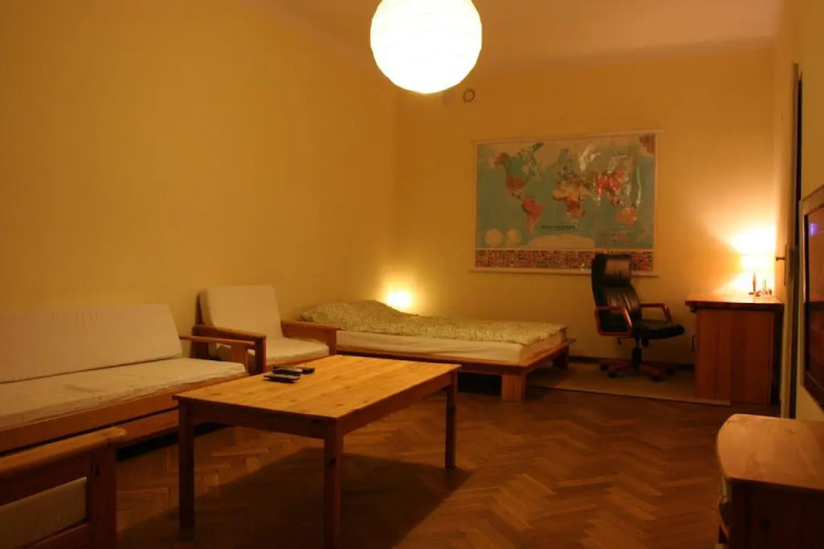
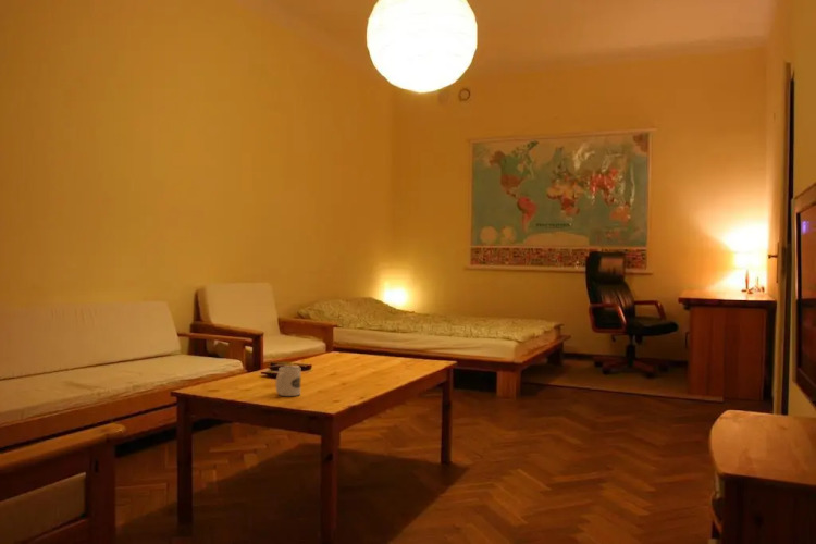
+ mug (286, 381)
